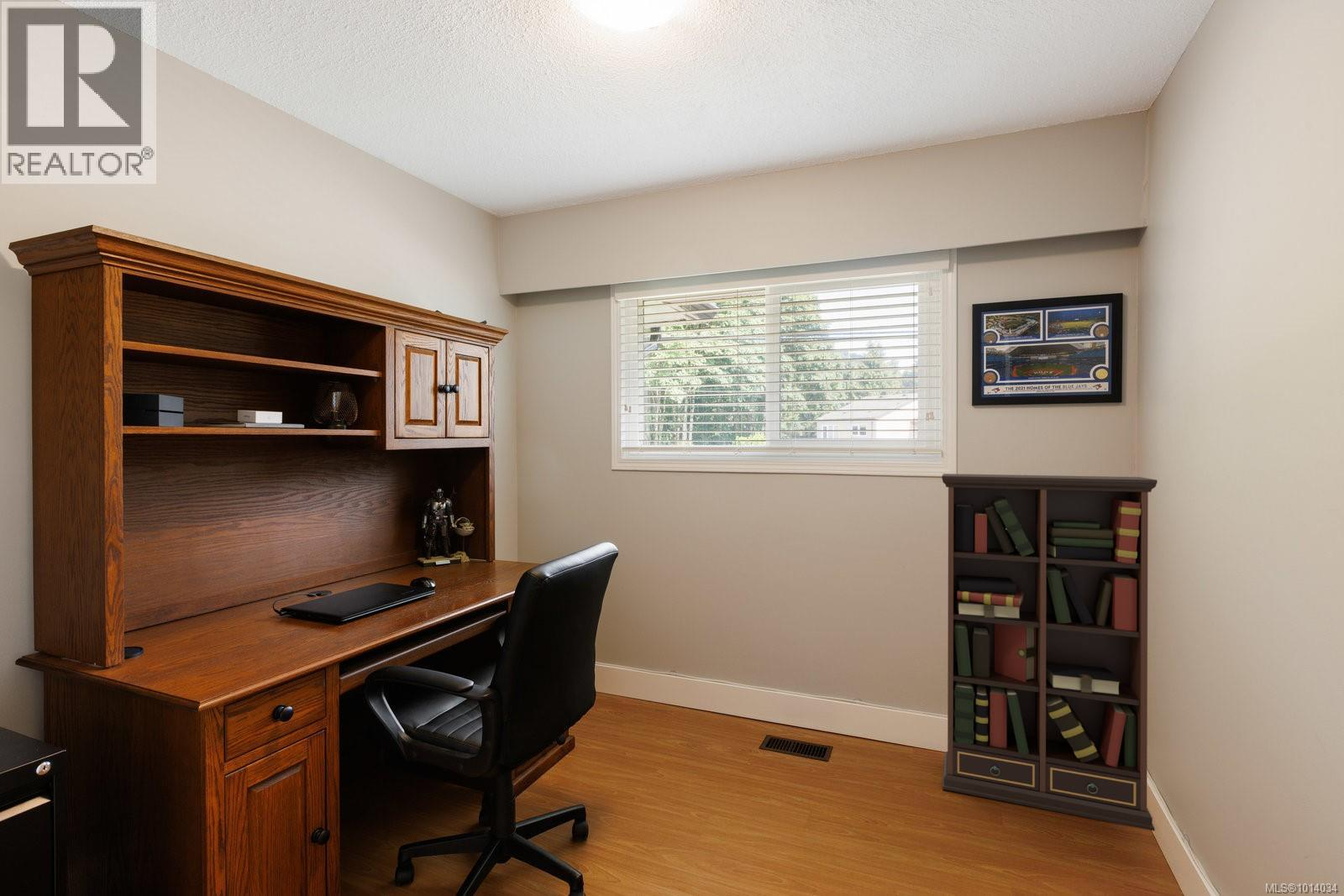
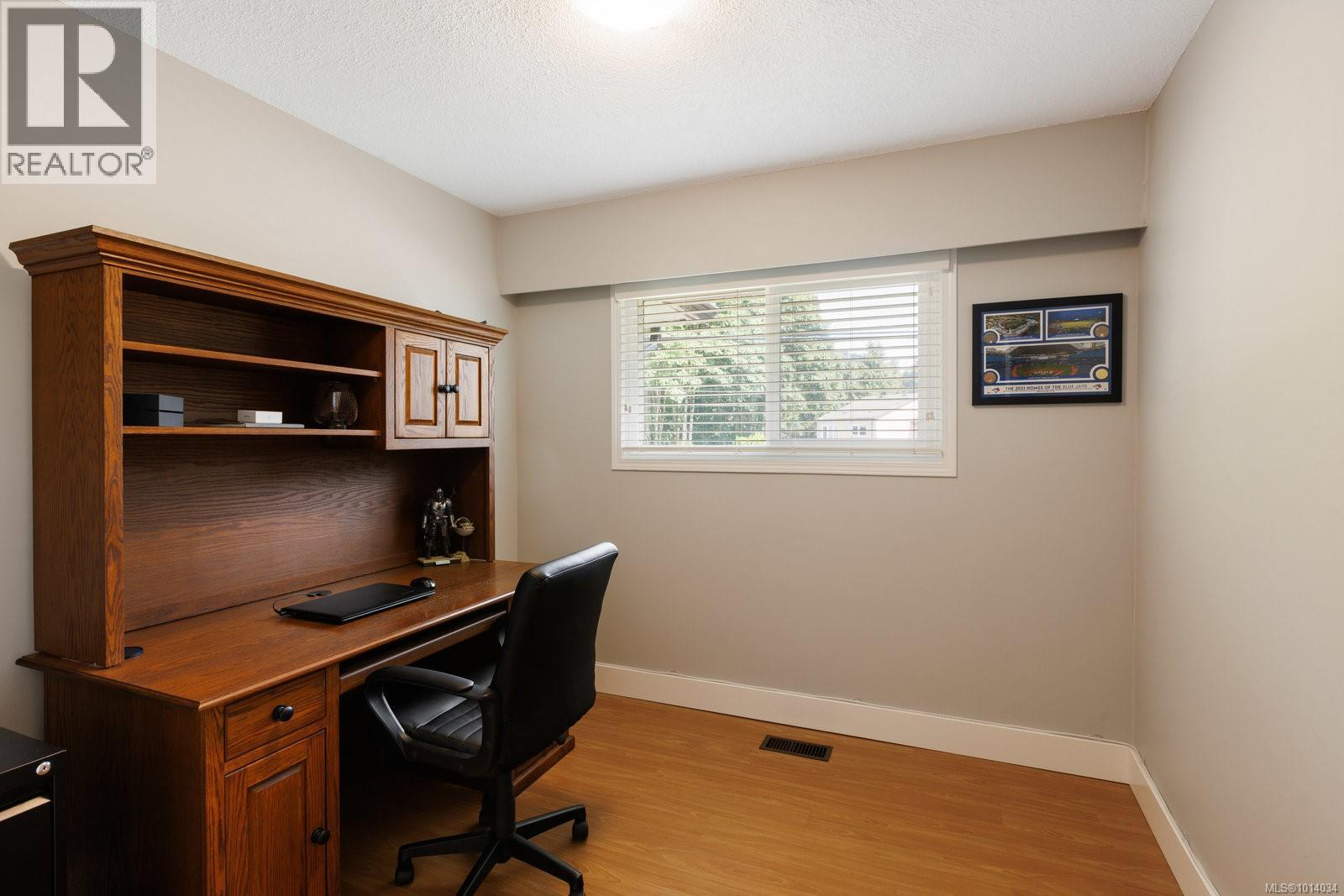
- bookcase (1039, 635)
